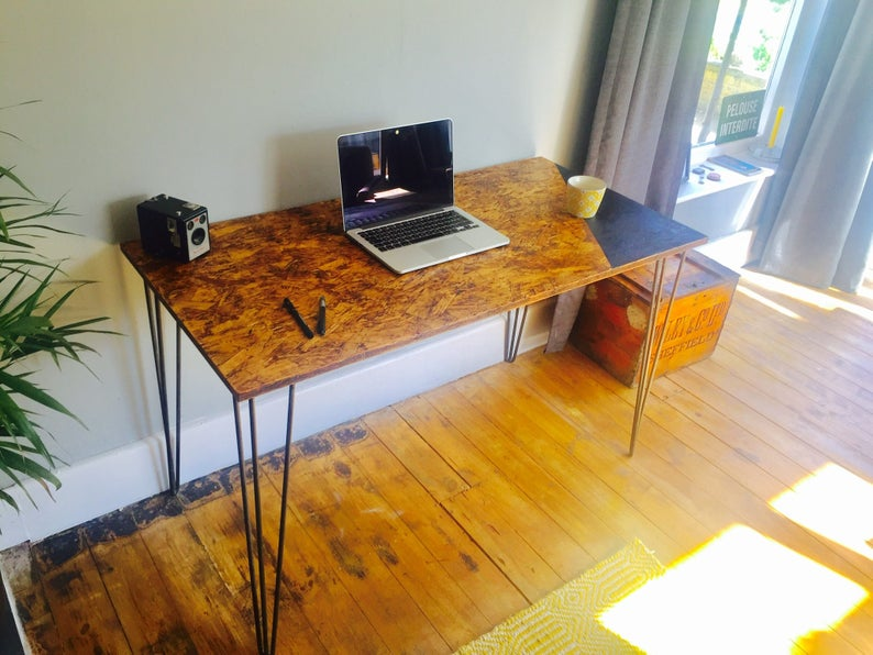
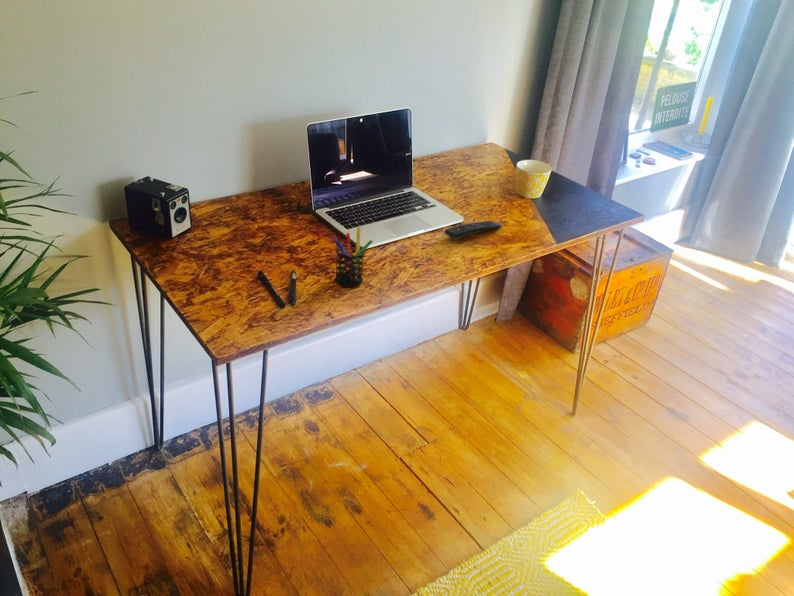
+ pen holder (353, 256)
+ remote control (475, 228)
